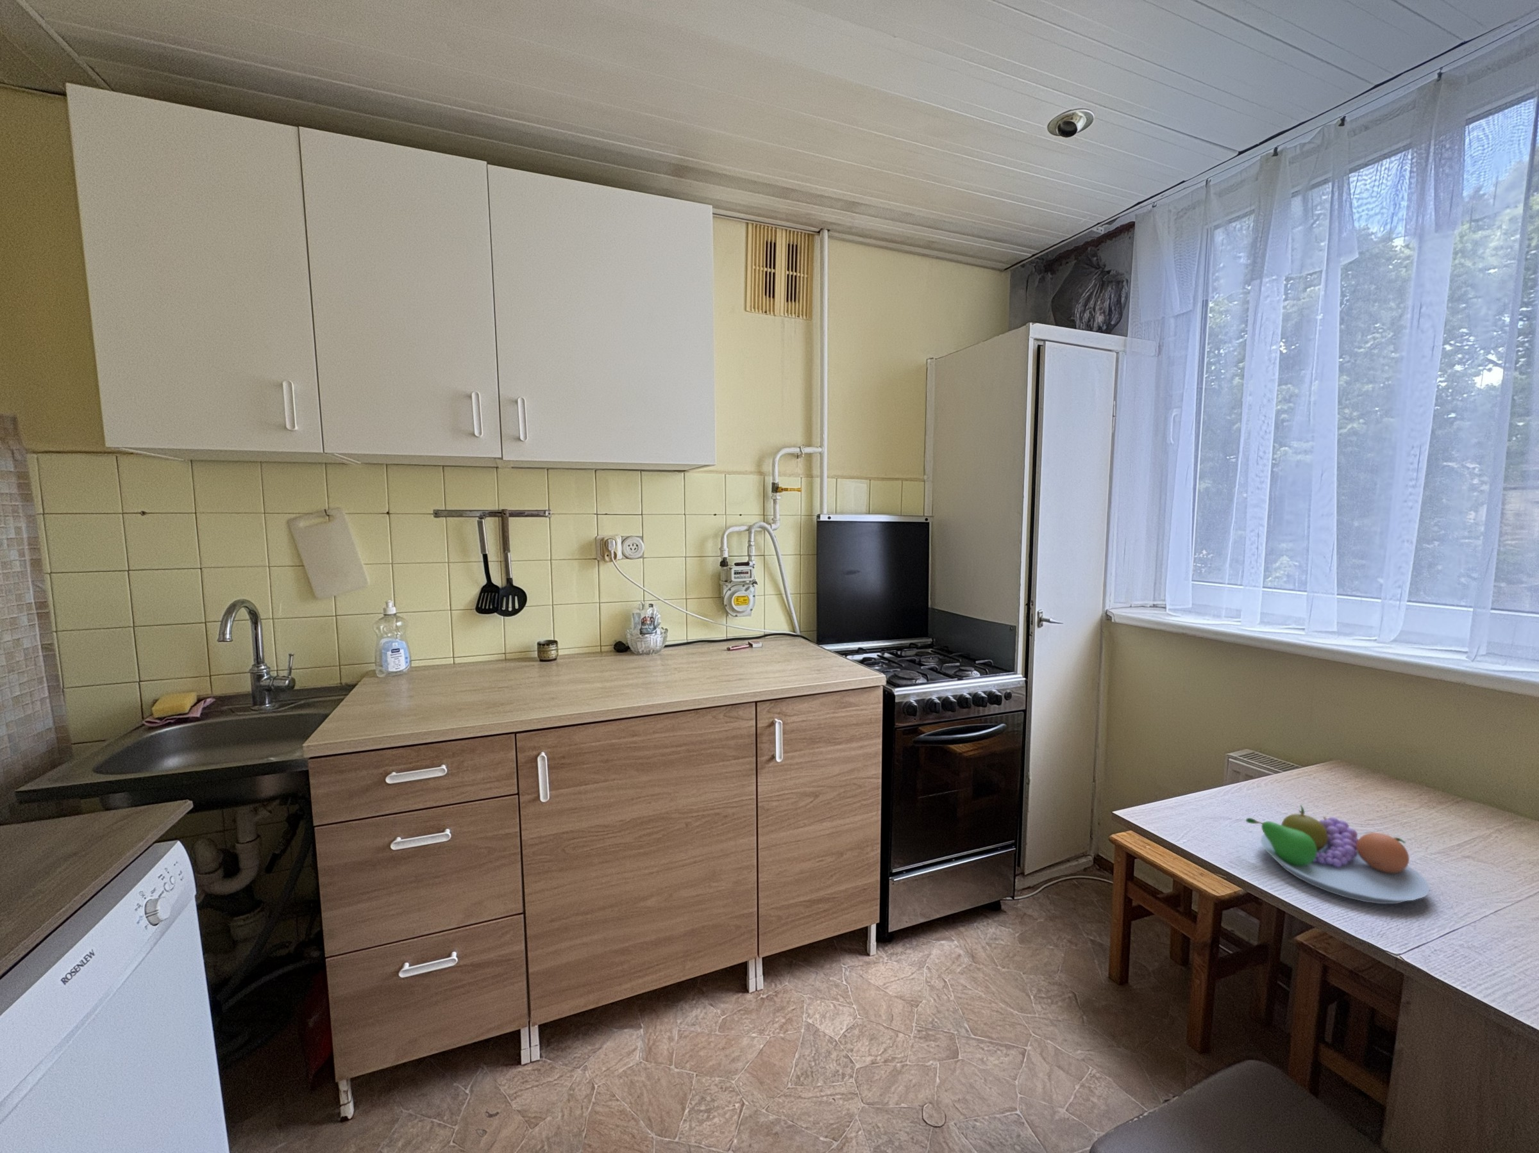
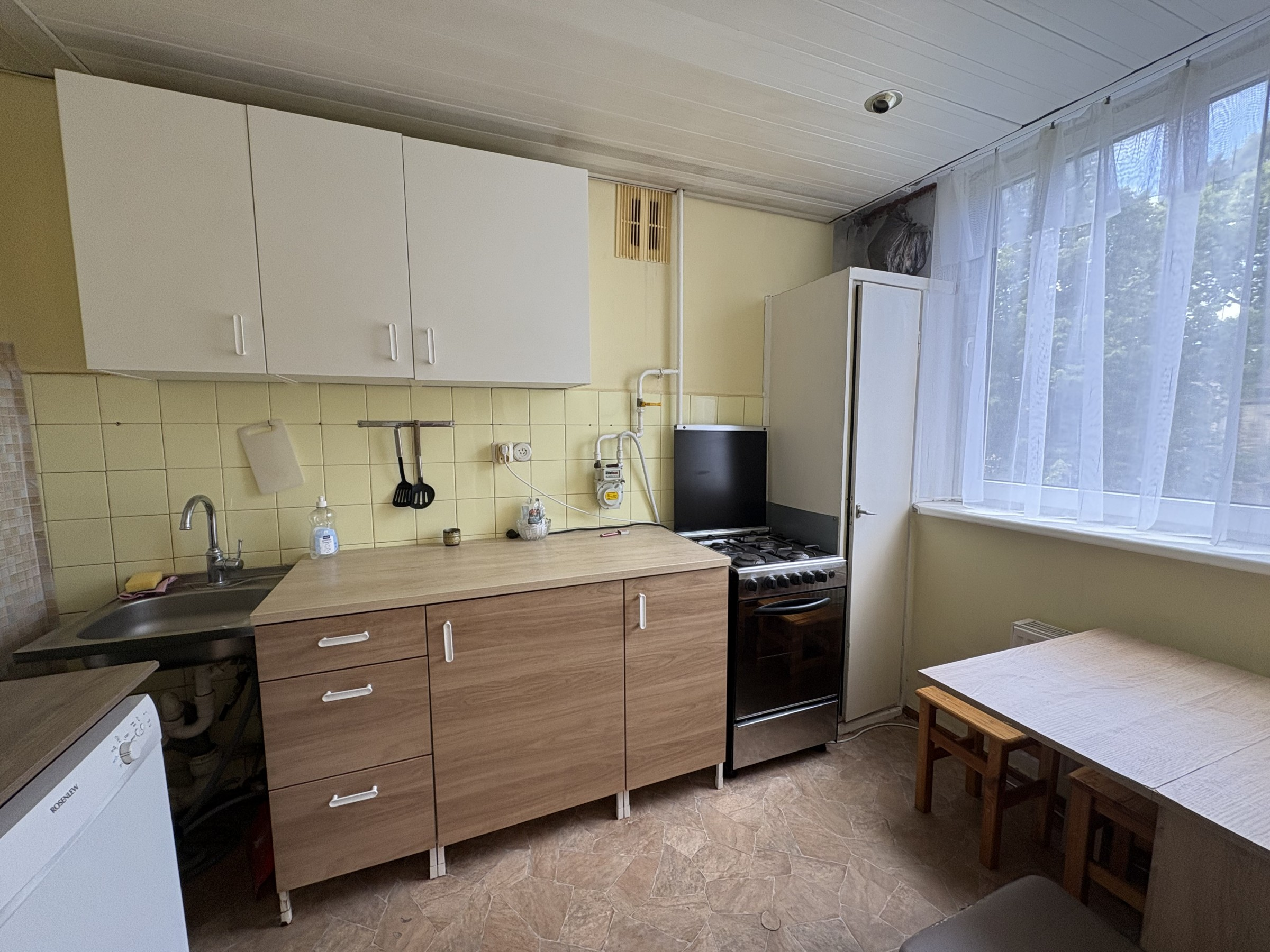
- fruit bowl (1333, 848)
